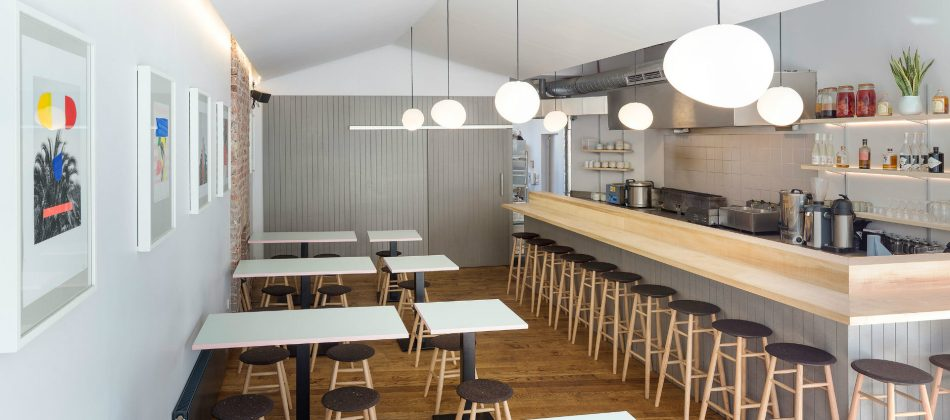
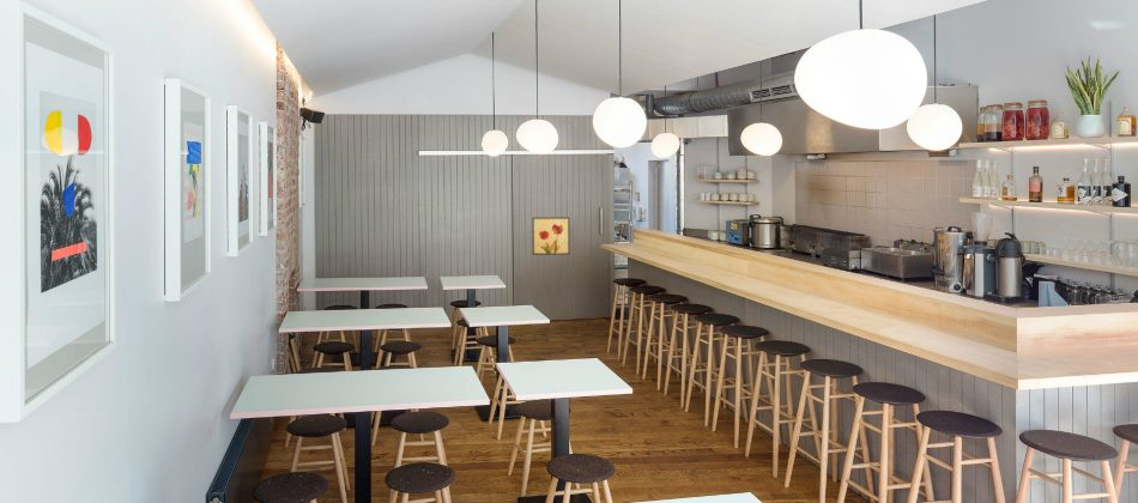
+ wall art (550, 236)
